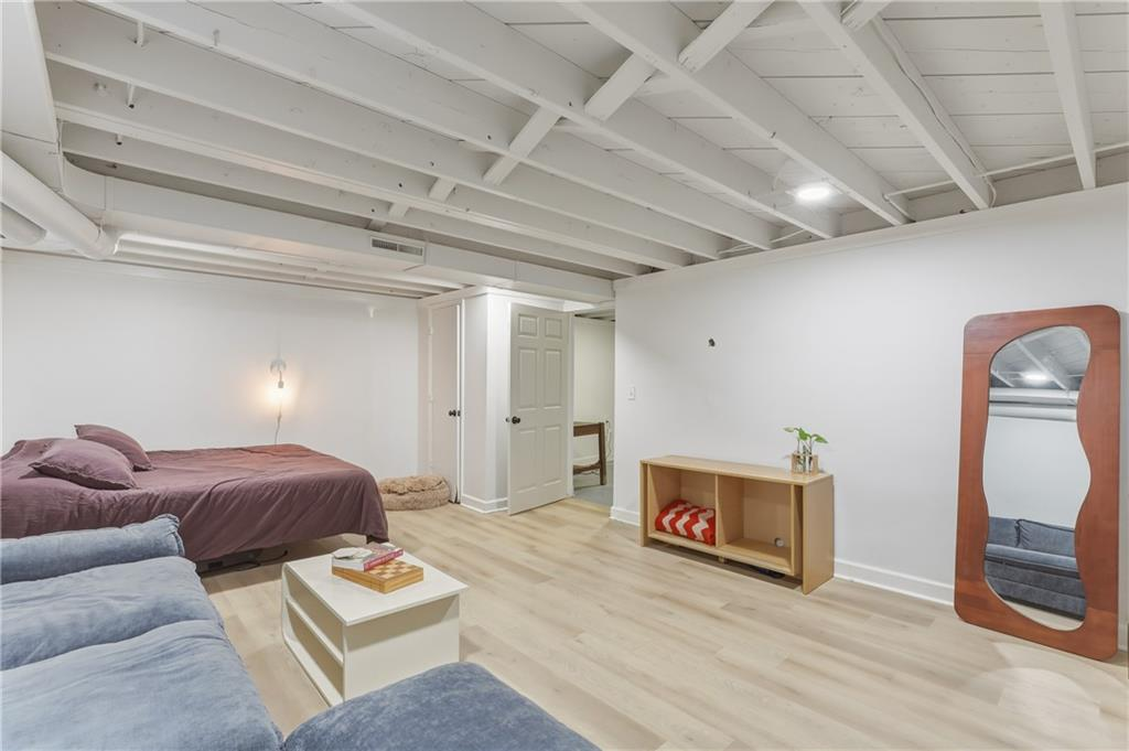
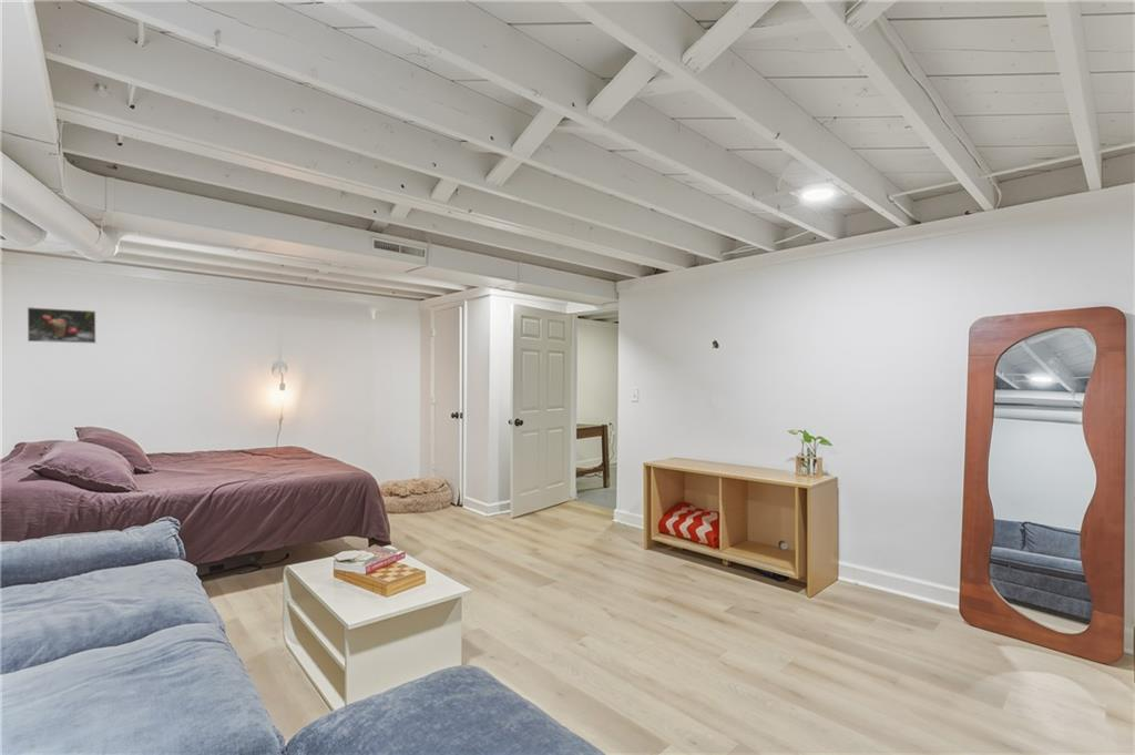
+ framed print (62, 325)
